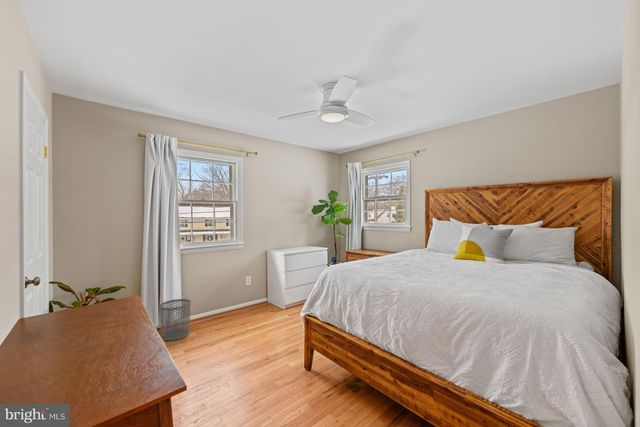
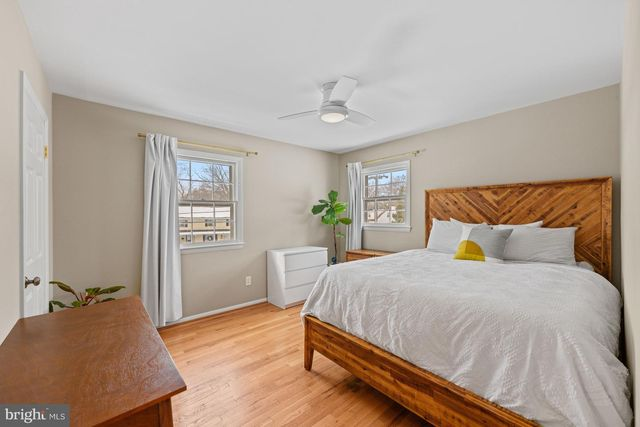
- waste bin (175, 318)
